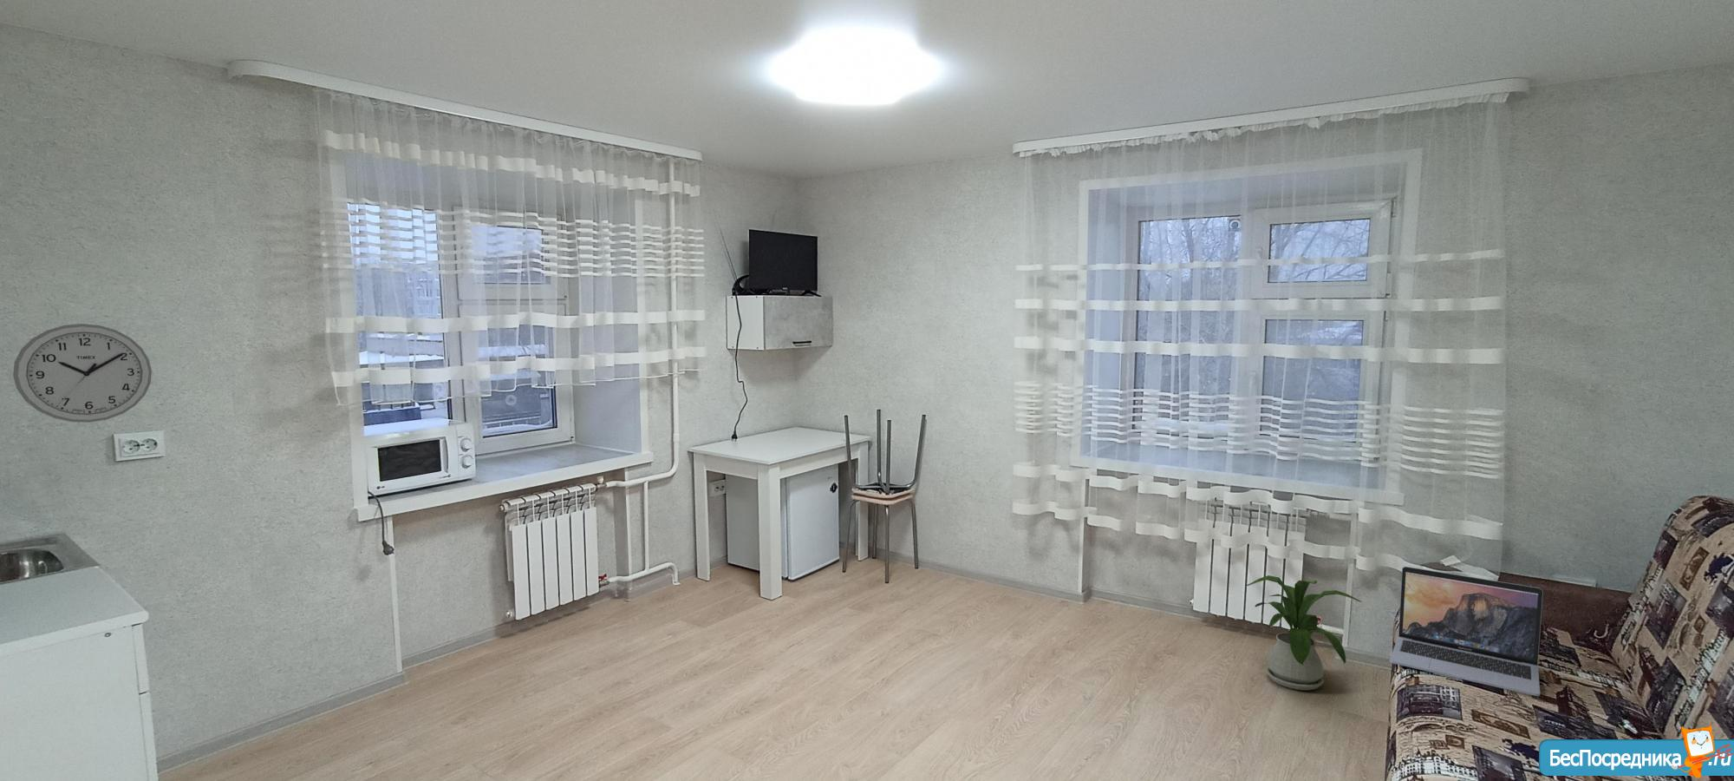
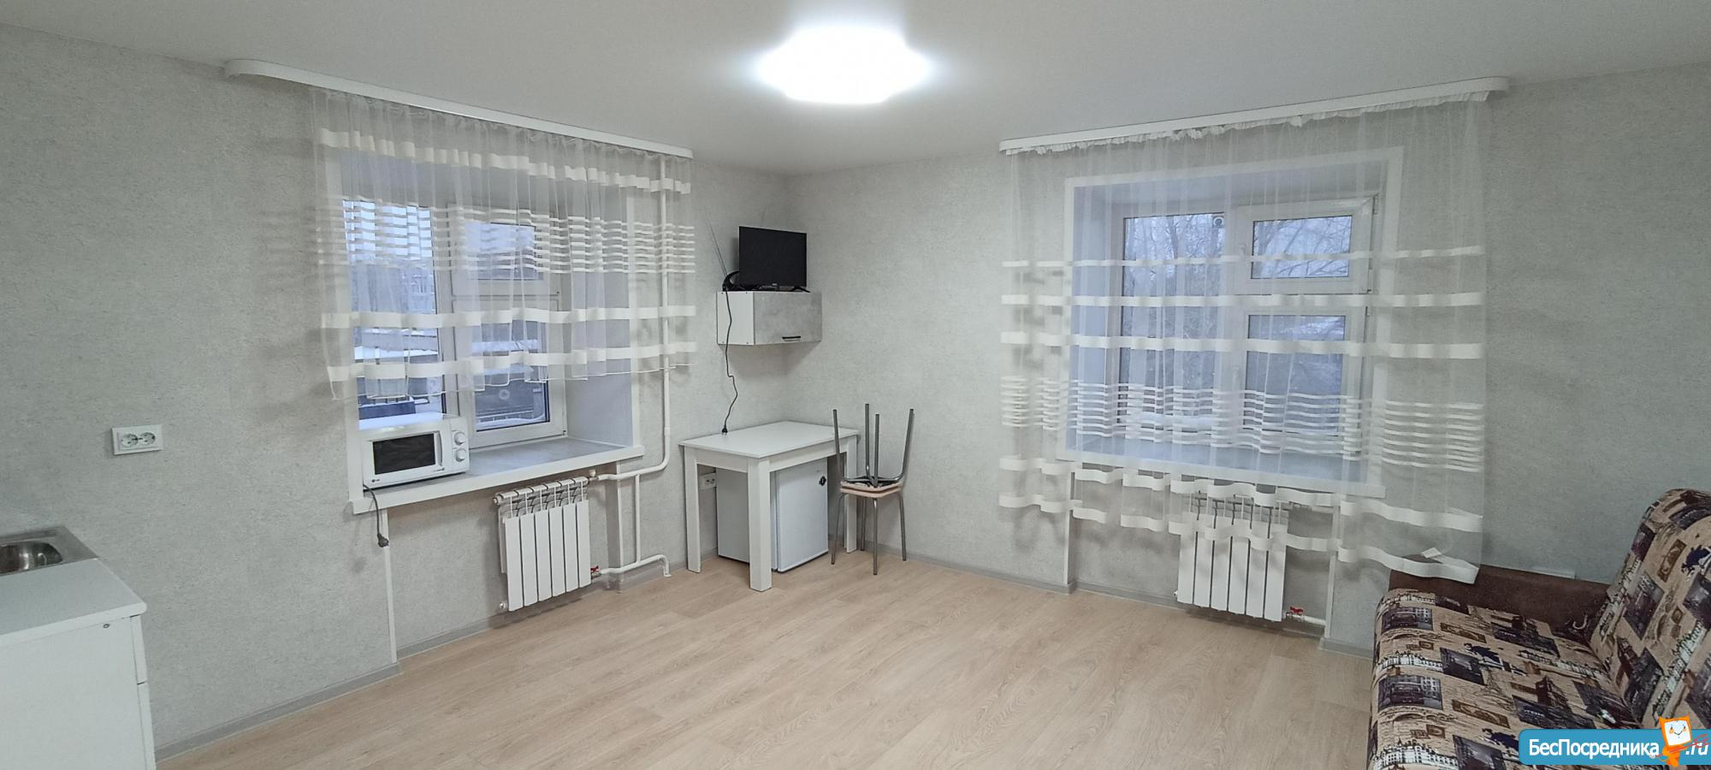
- laptop (1465, 626)
- wall clock (86, 373)
- house plant (1302, 622)
